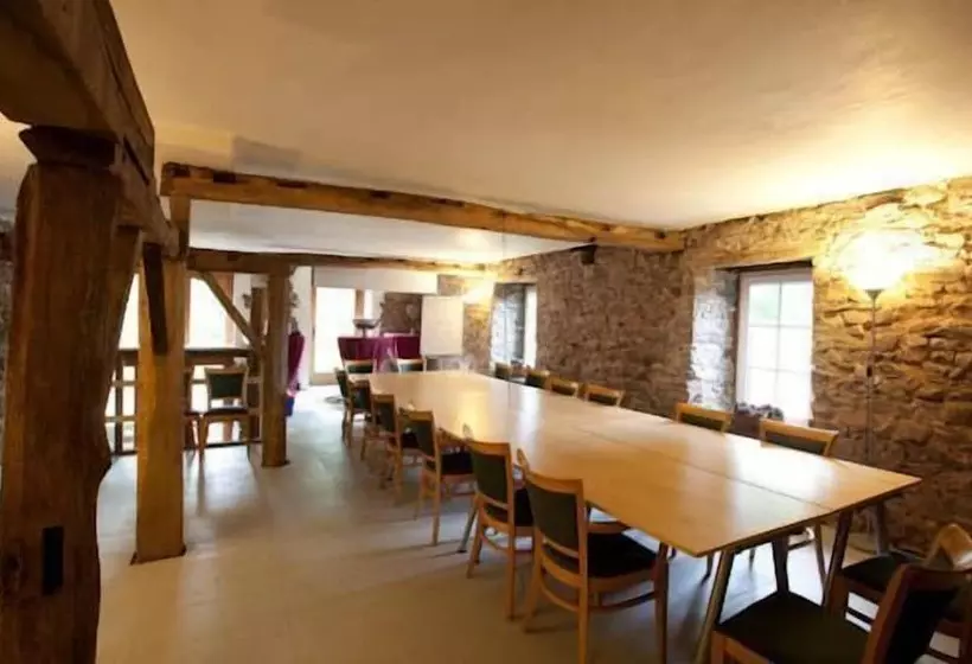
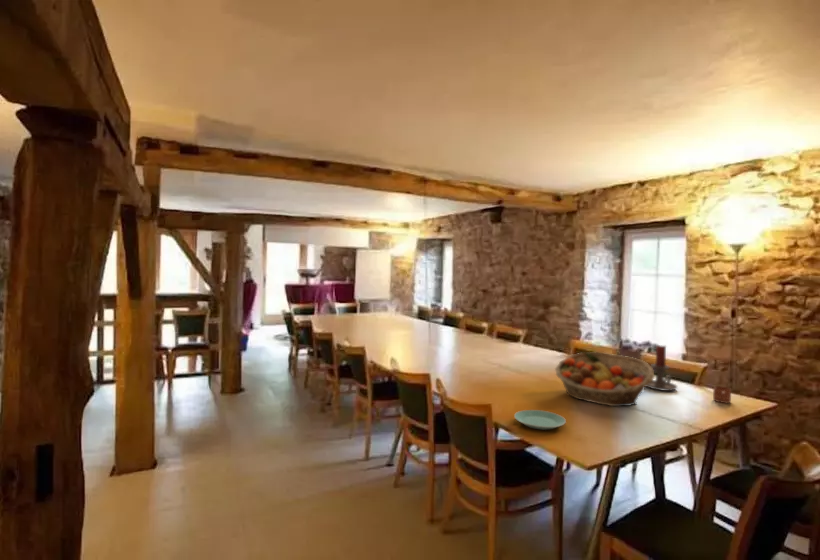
+ candle holder (662, 365)
+ plate (539, 420)
+ fruit basket (602, 377)
+ mug (721, 395)
